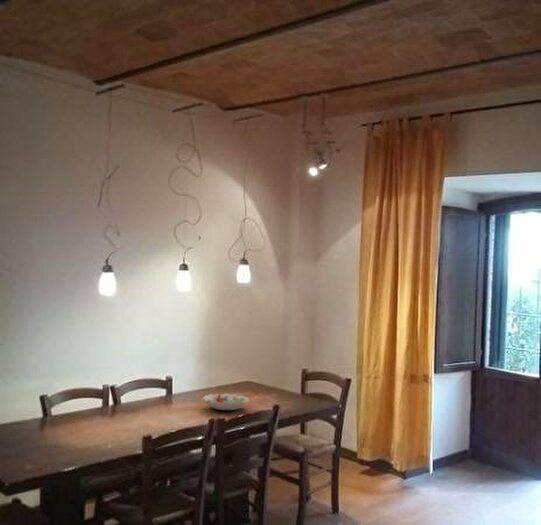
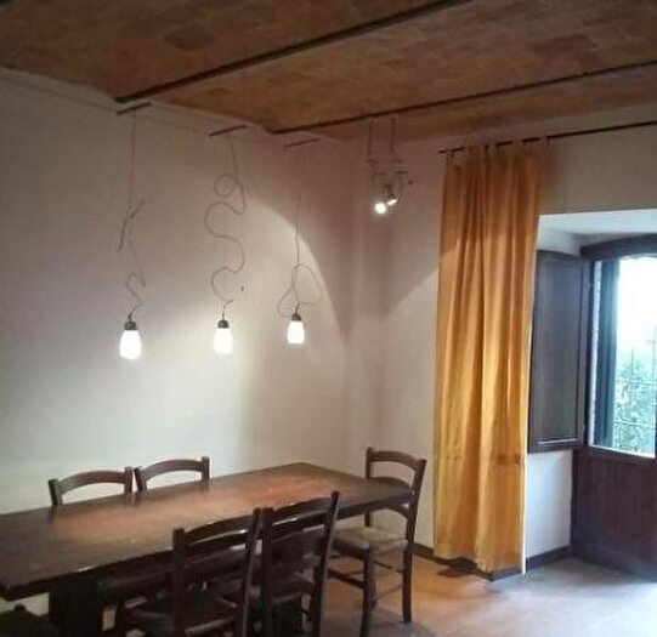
- decorative bowl (225, 403)
